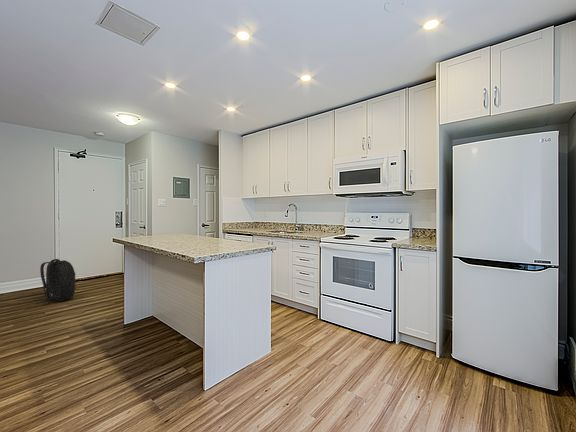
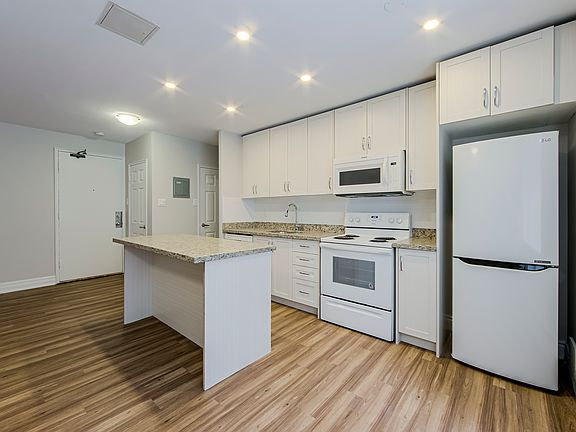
- backpack (56, 279)
